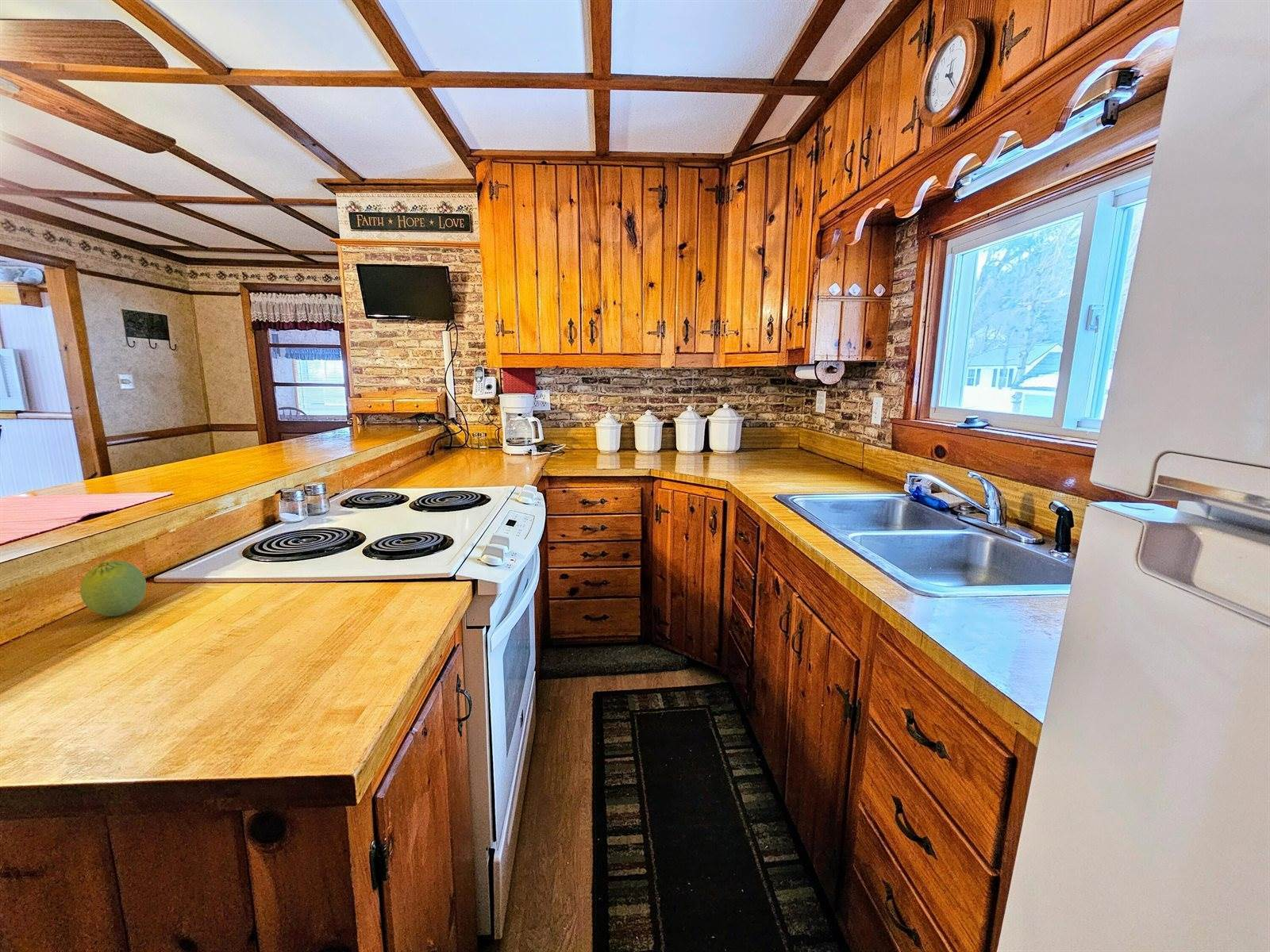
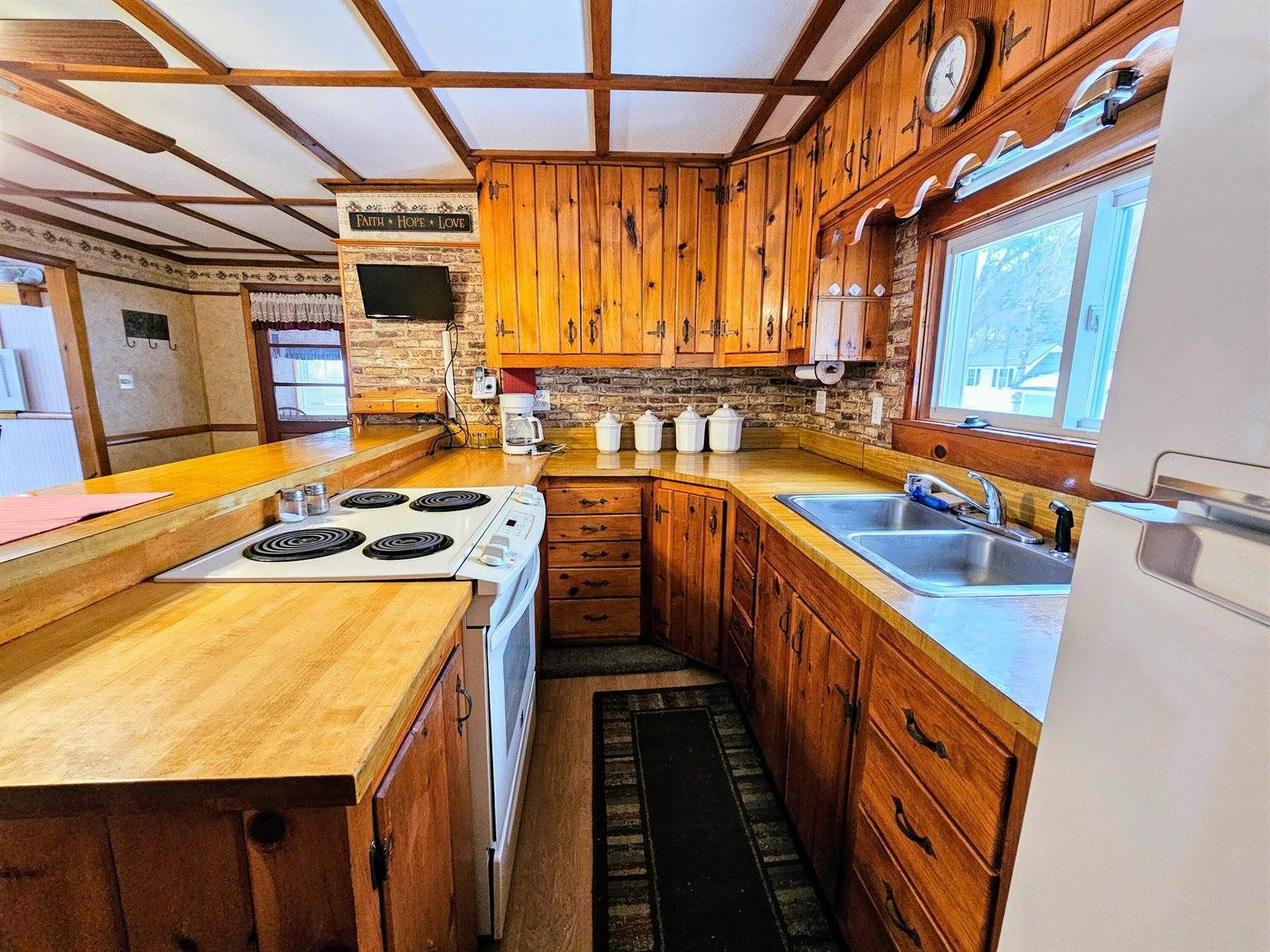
- fruit (114, 587)
